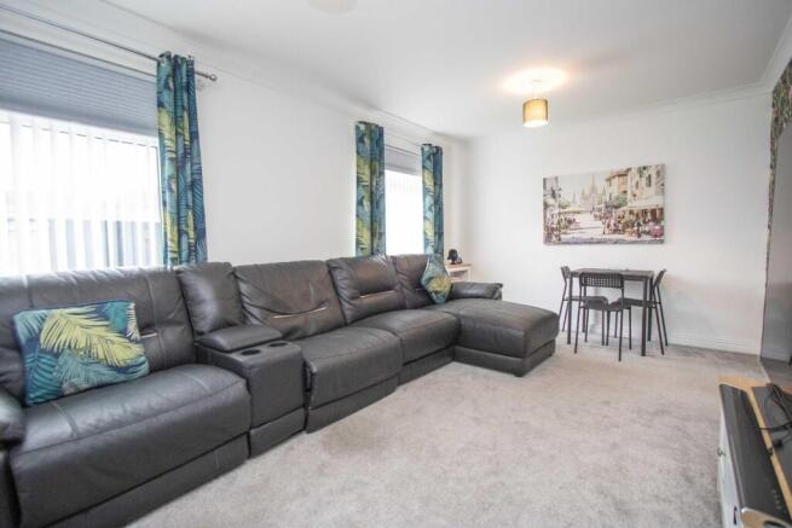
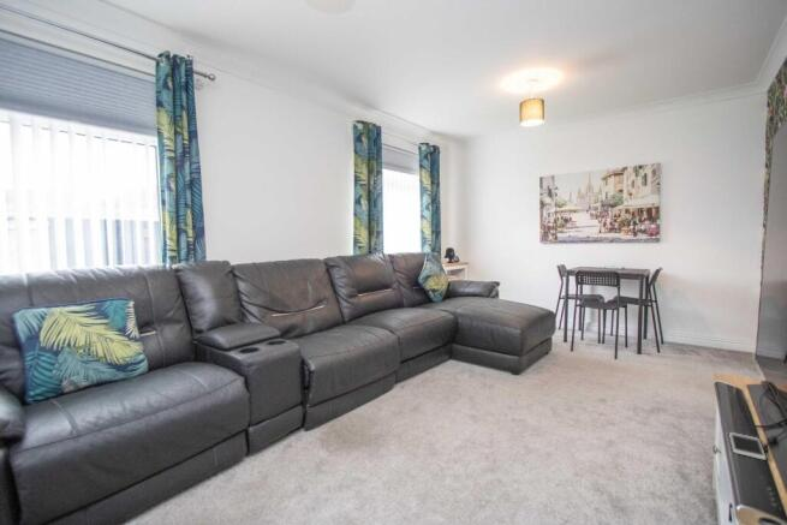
+ smartphone (746, 445)
